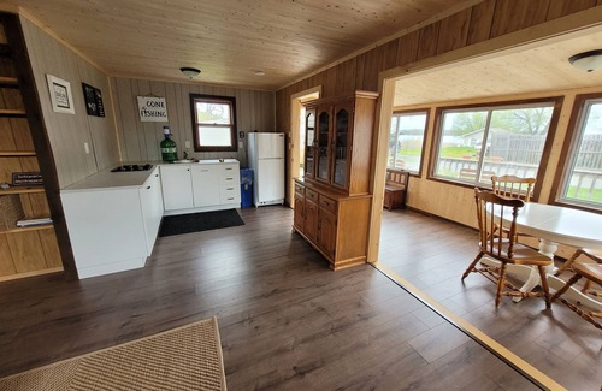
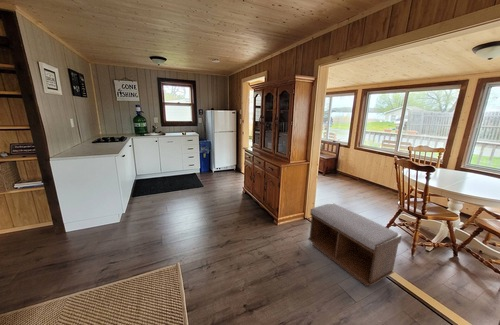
+ bench (348, 238)
